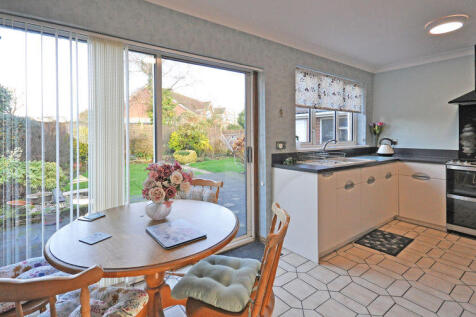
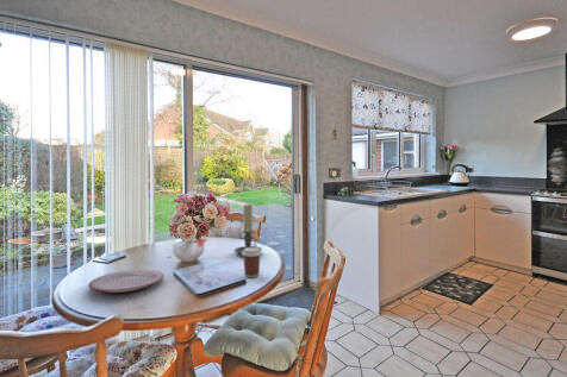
+ coffee cup (251, 262)
+ plate (127, 281)
+ candle holder (249, 227)
